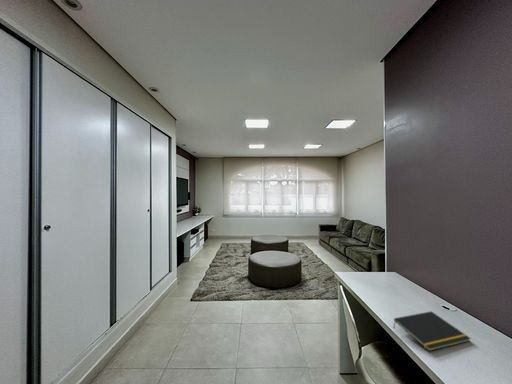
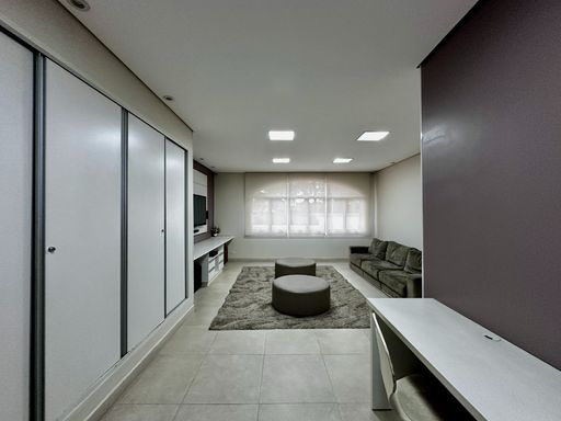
- notepad (430, 329)
